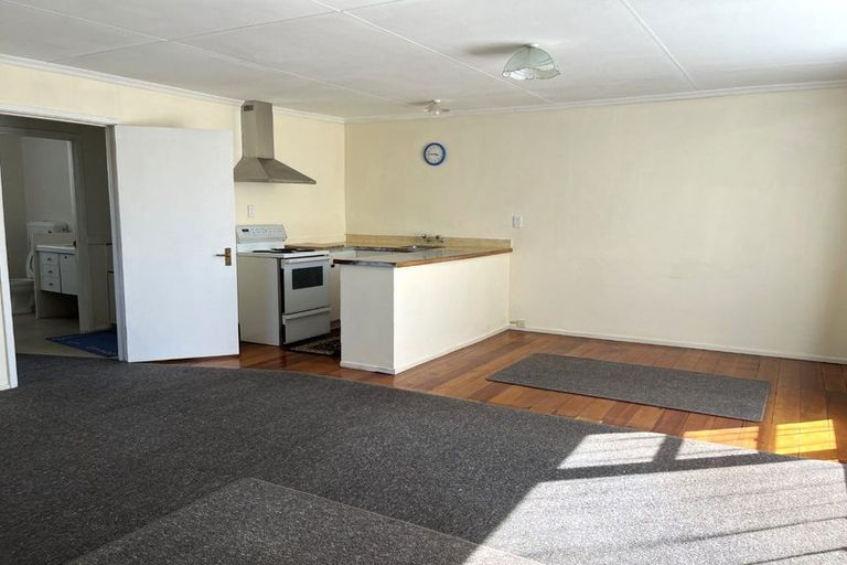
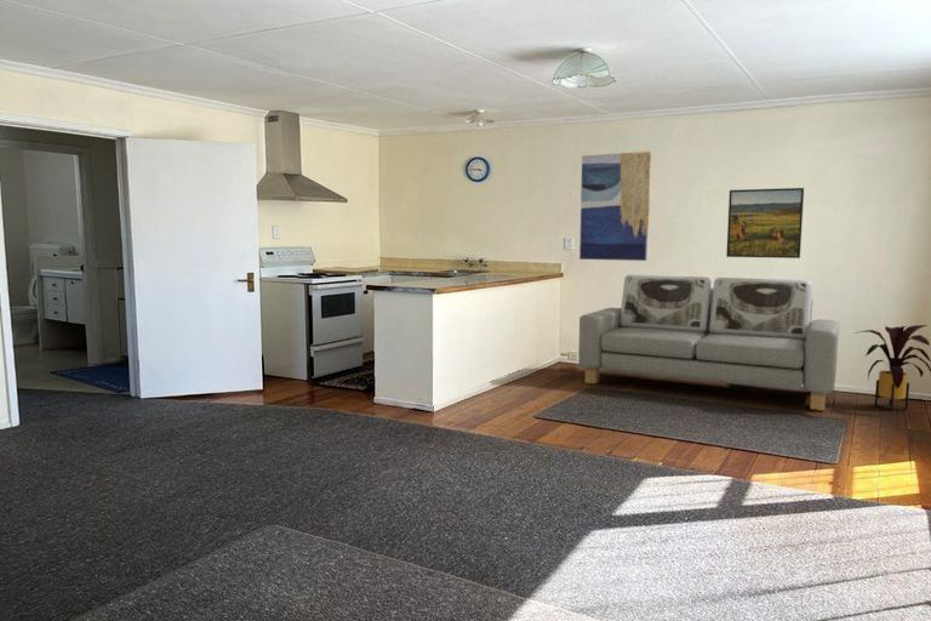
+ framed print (764, 223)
+ house plant (891, 365)
+ wall art (615, 206)
+ sofa (704, 334)
